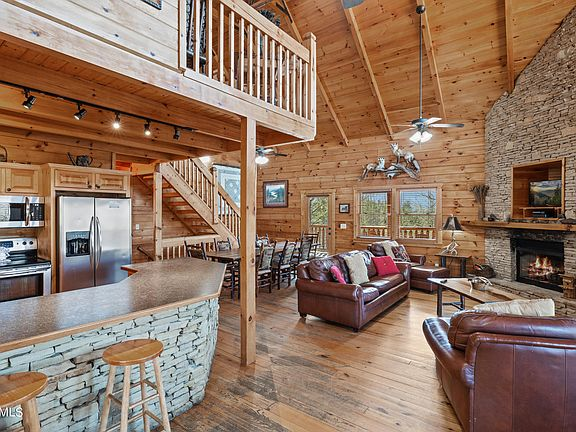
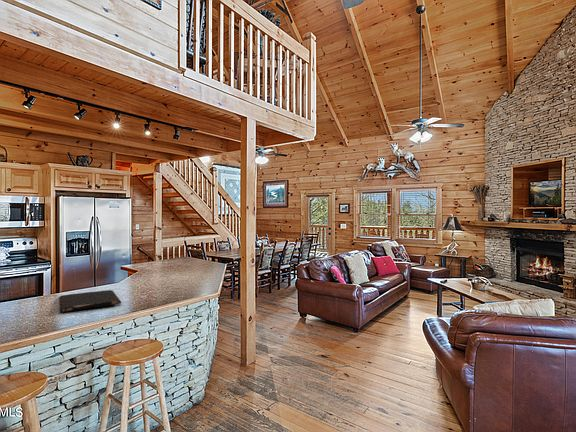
+ cutting board (89, 299)
